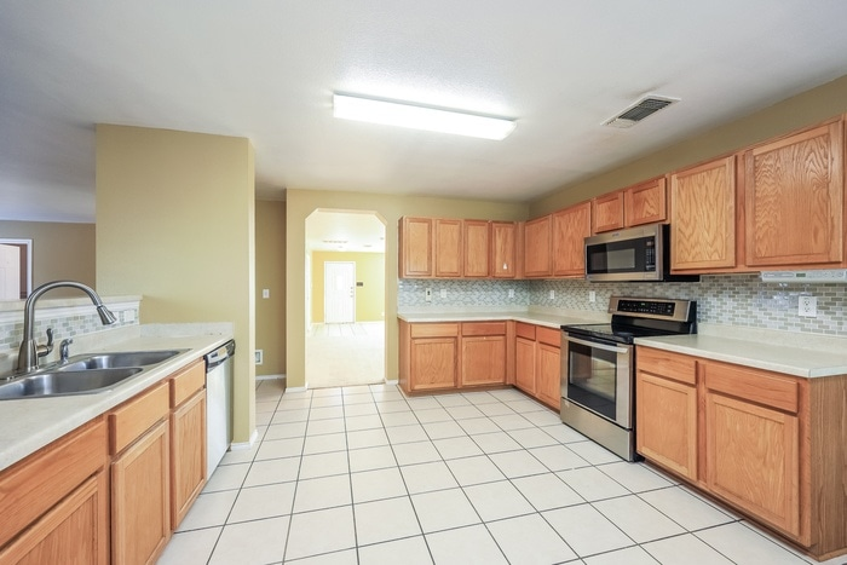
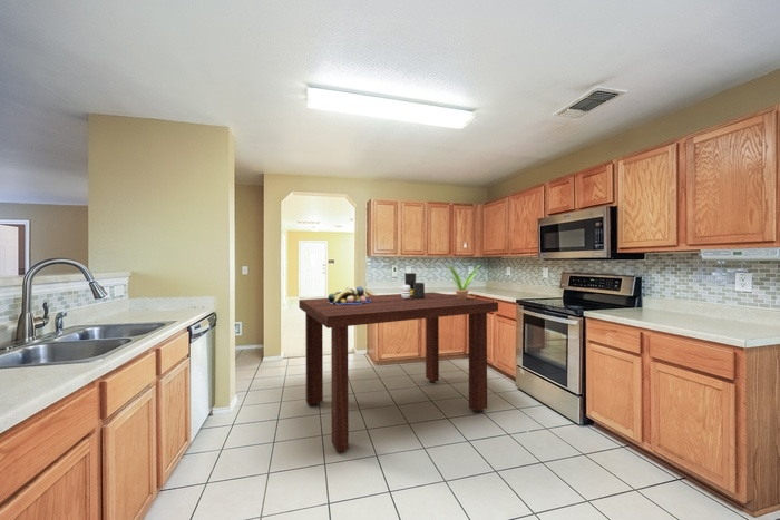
+ dining table (426, 354)
+ fruit bowl (350, 294)
+ potted plant (460, 282)
+ water filter (412, 285)
